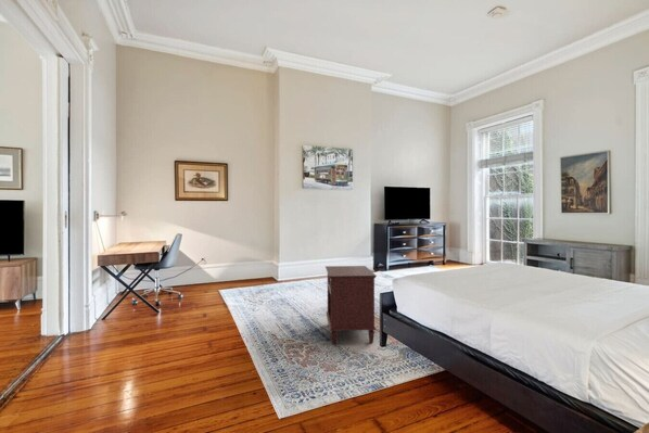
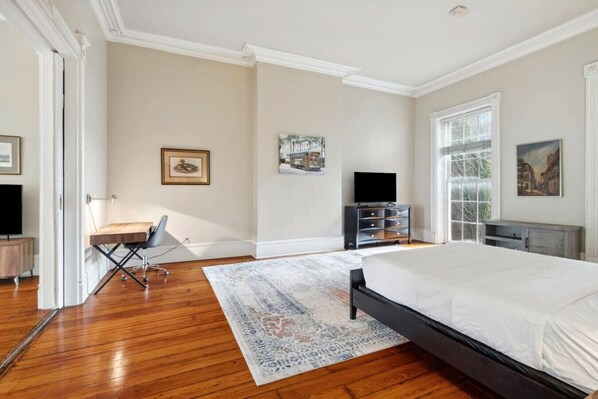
- nightstand (348, 302)
